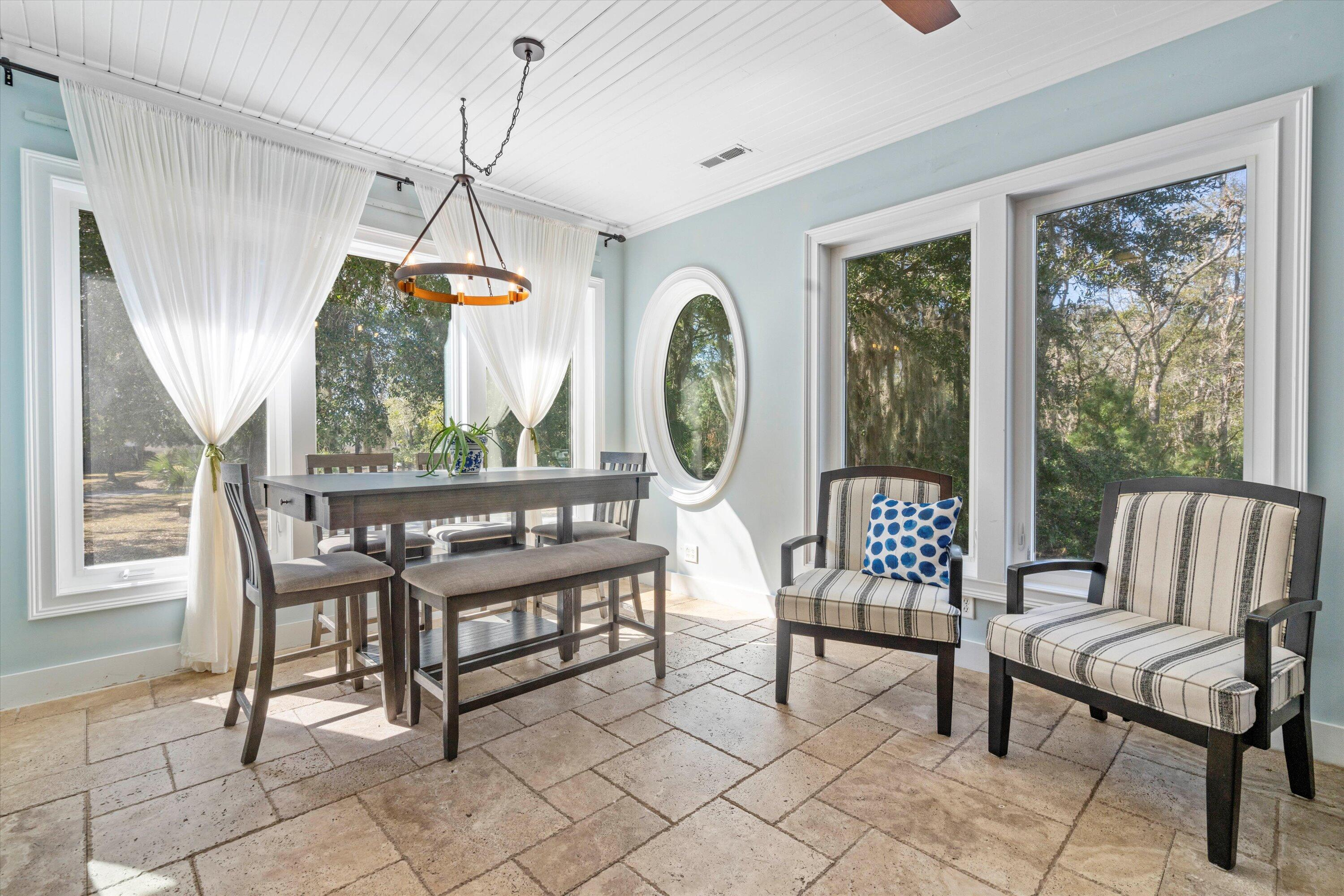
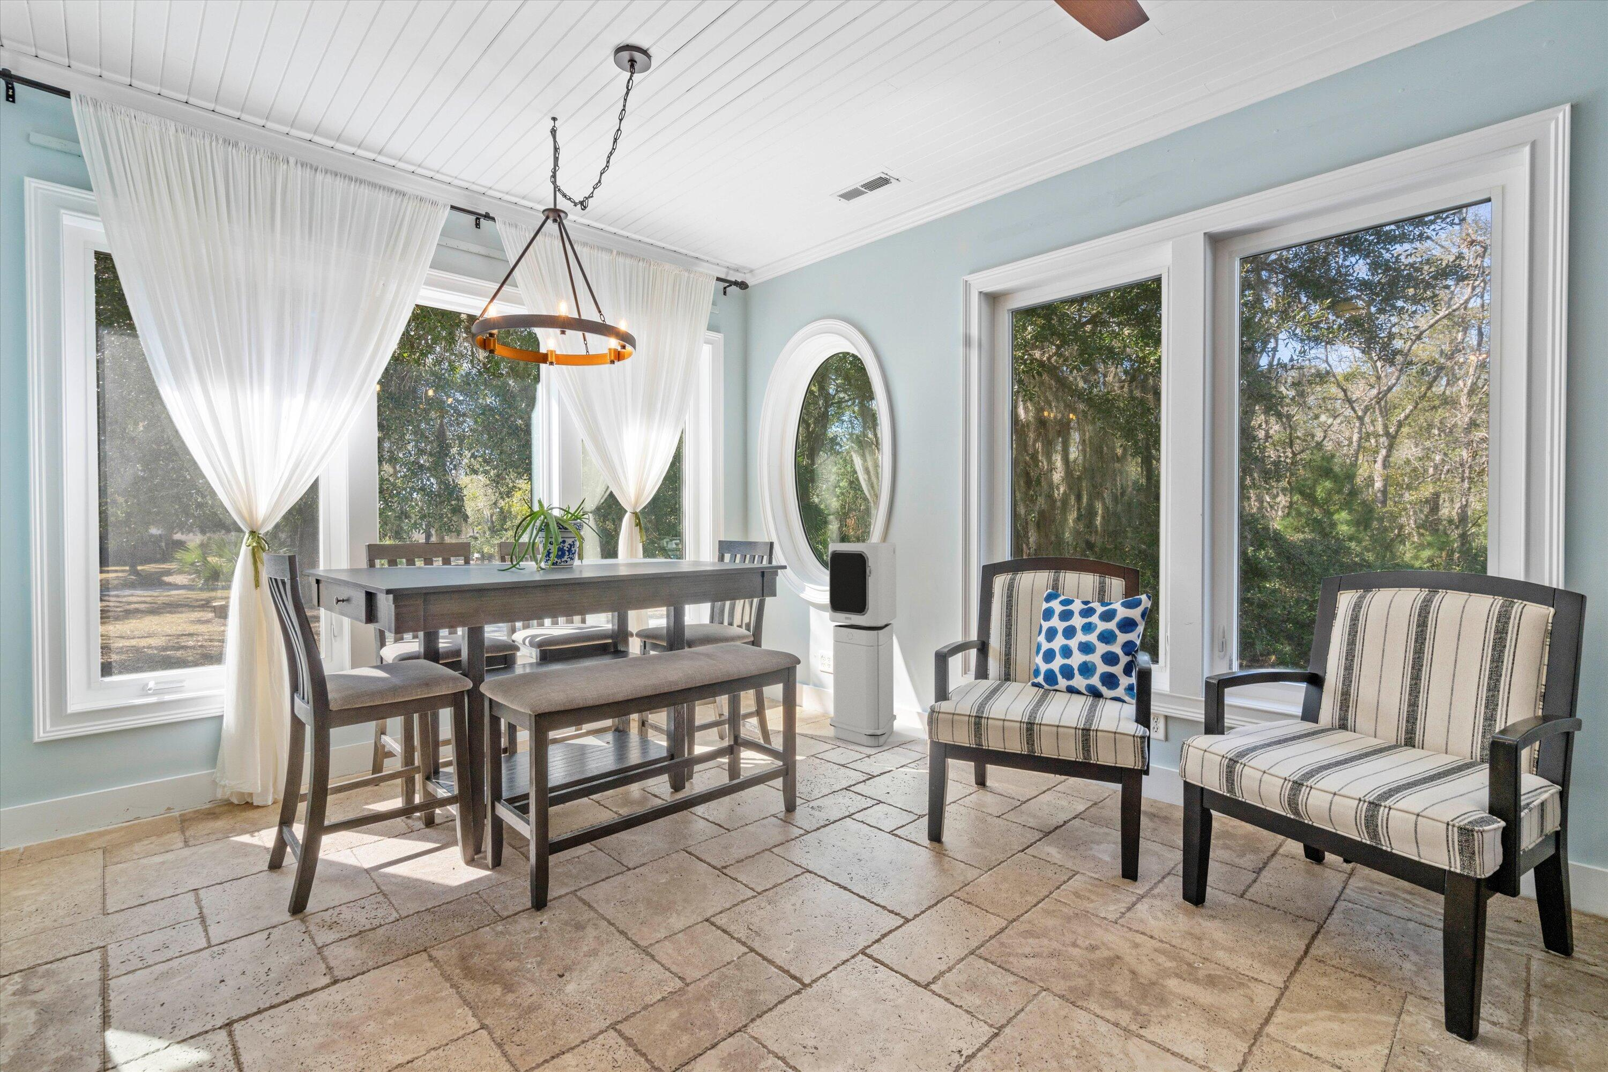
+ air purifier (871, 639)
